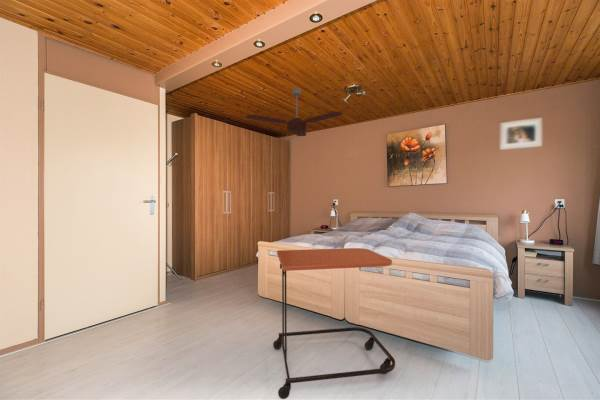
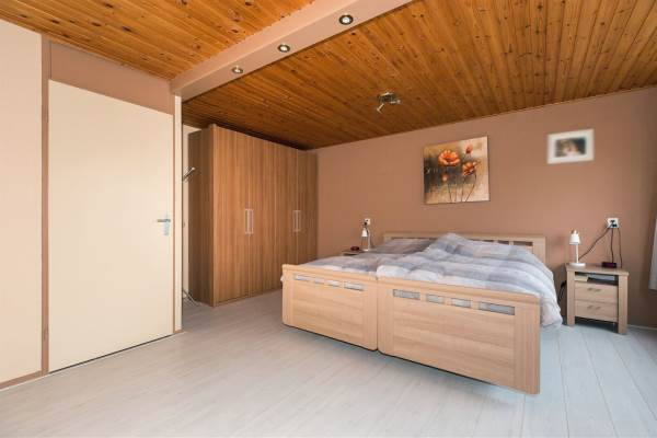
- side table (330, 329)
- ceiling fan (296, 112)
